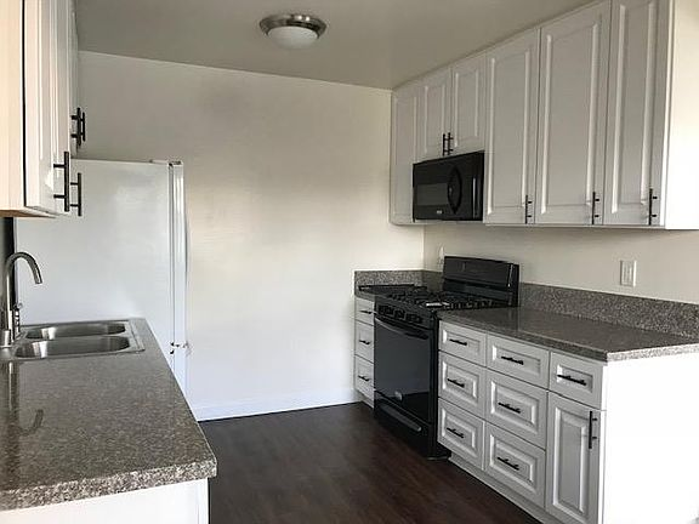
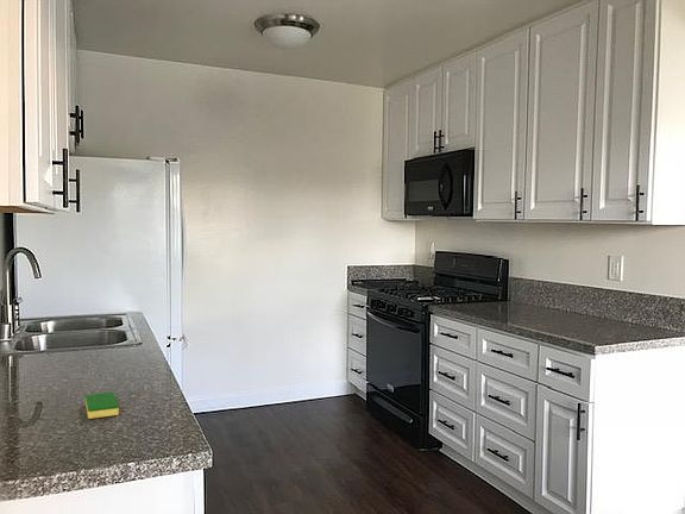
+ dish sponge (101, 405)
